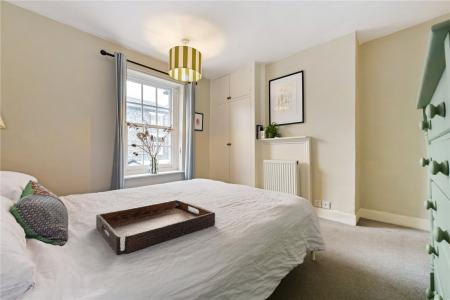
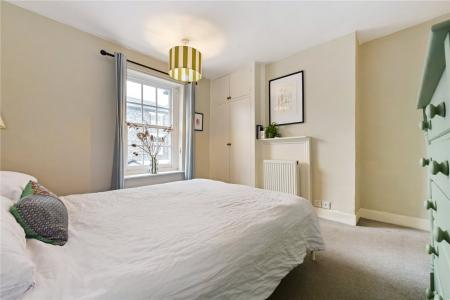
- serving tray (156, 219)
